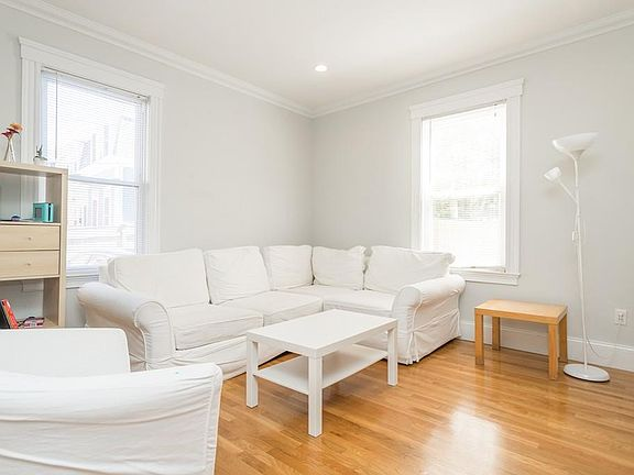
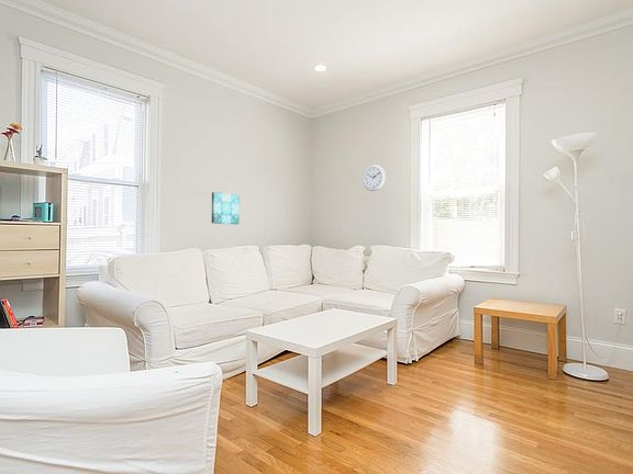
+ wall clock (373, 178)
+ wall art (225, 208)
